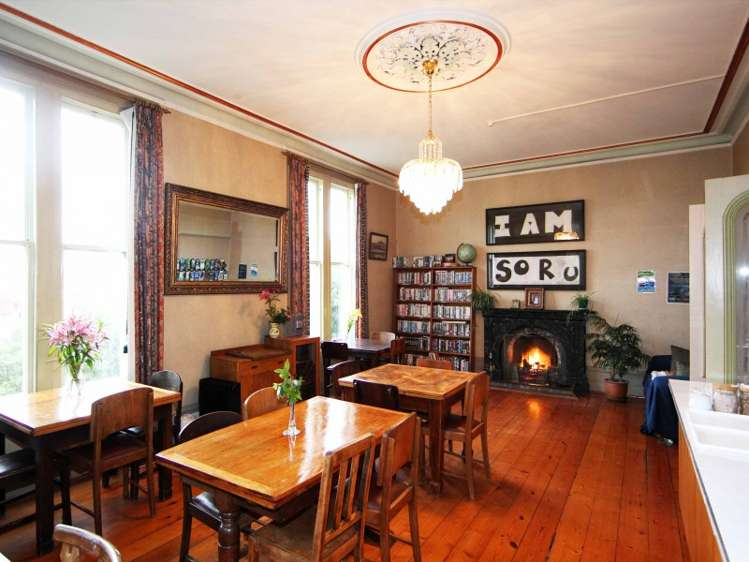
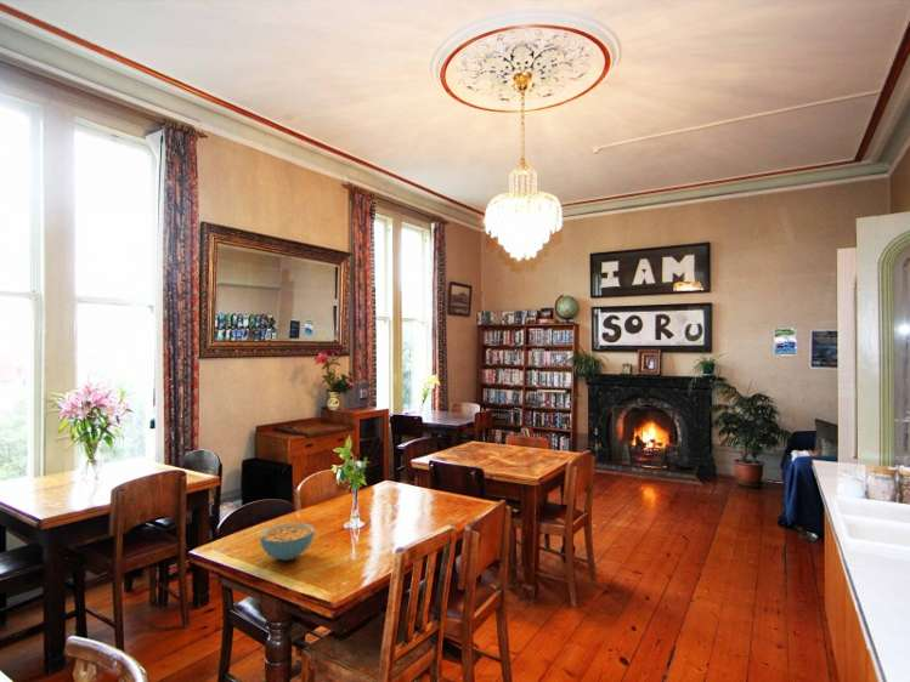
+ cereal bowl (287, 544)
